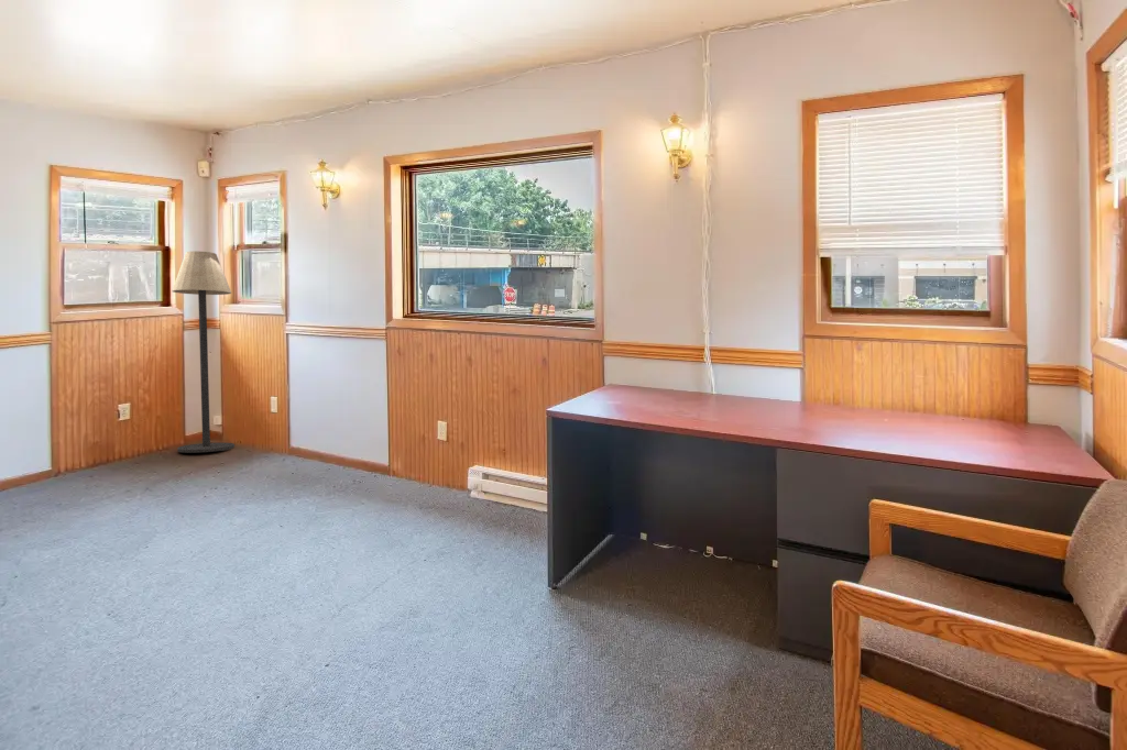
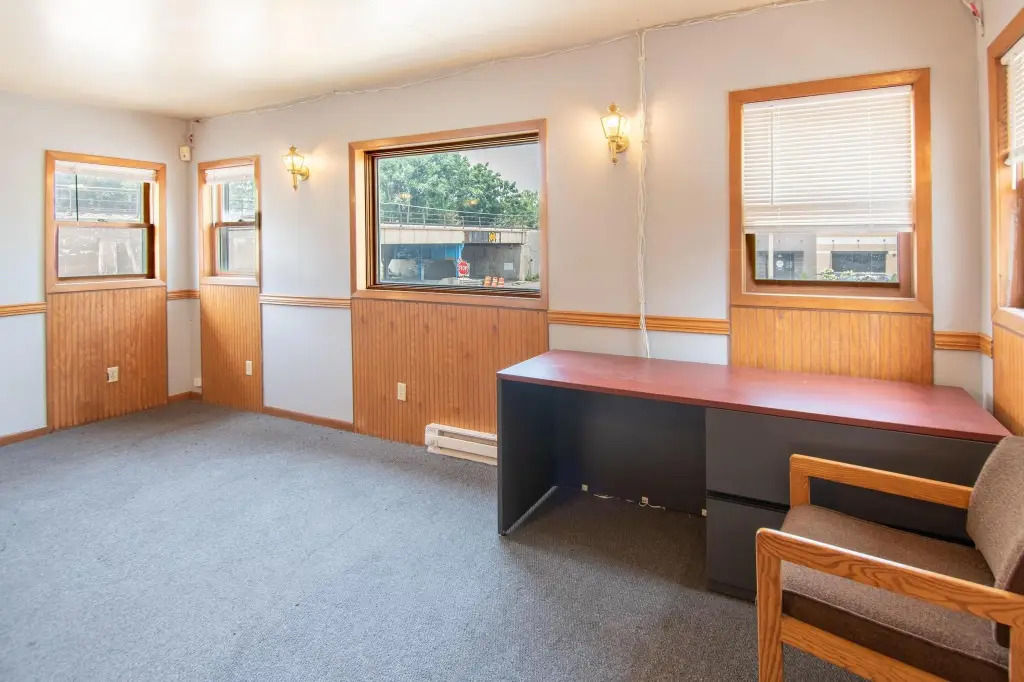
- floor lamp (204, 351)
